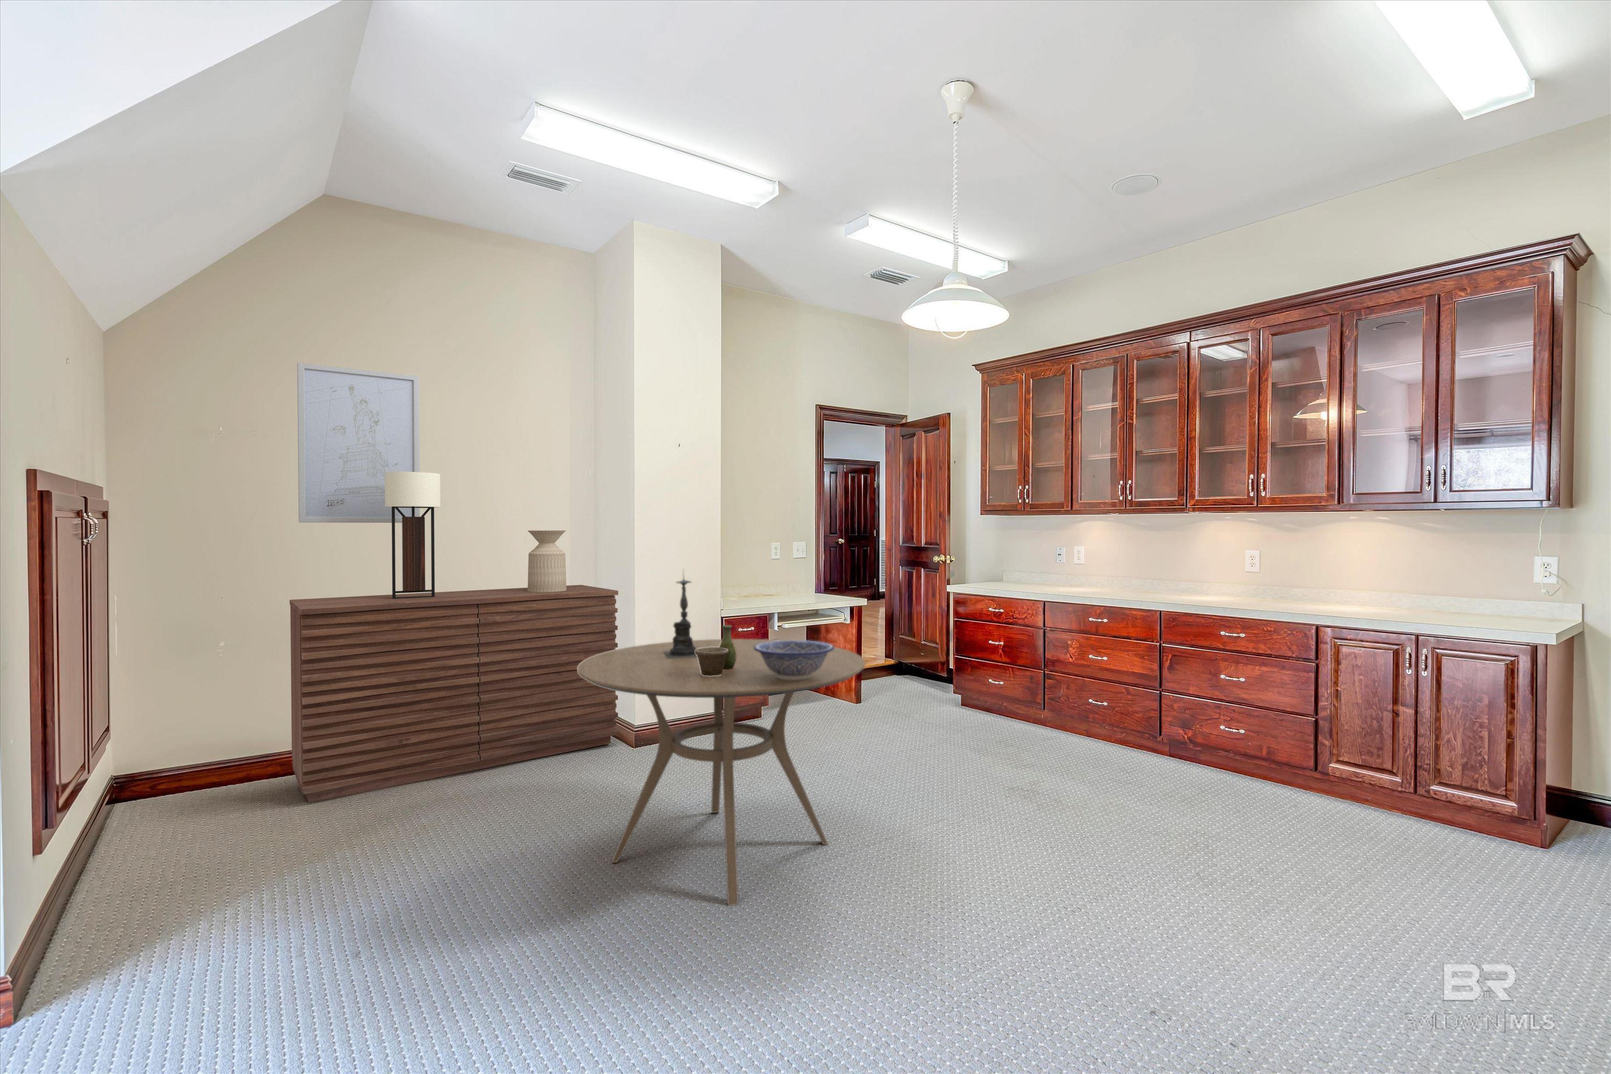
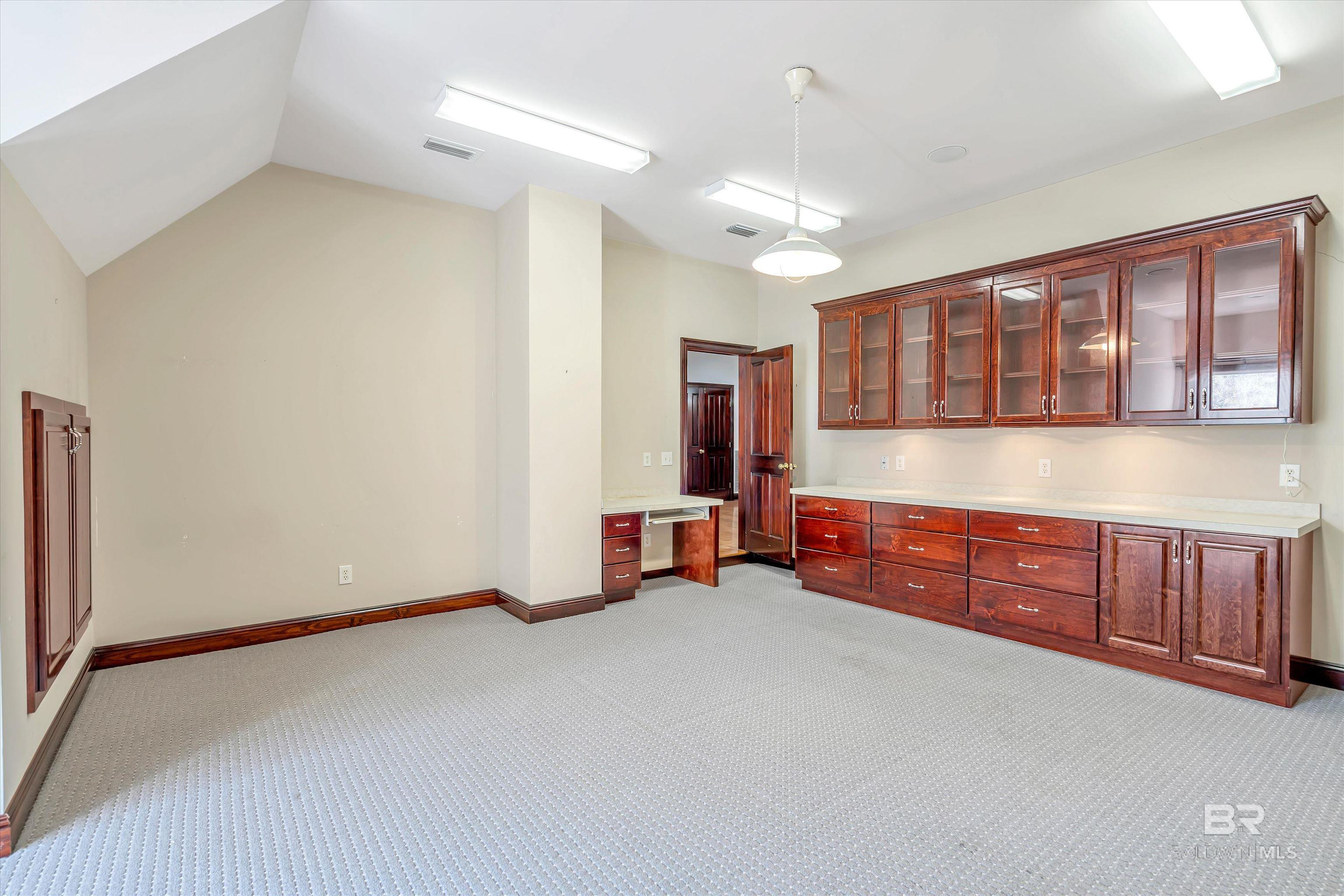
- decorative bowl (794, 660)
- vase (718, 650)
- wall sconce (414, 535)
- sideboard (465, 677)
- wall art (361, 446)
- candle holder (684, 611)
- side table (547, 560)
- dining table (724, 755)
